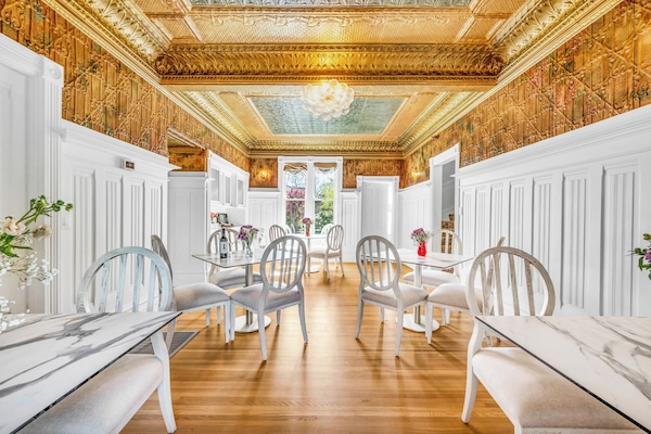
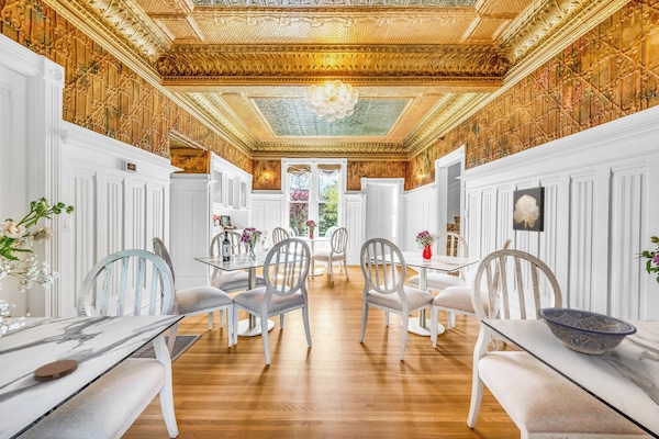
+ decorative bowl (582, 333)
+ wall art (527, 210)
+ coaster (56, 369)
